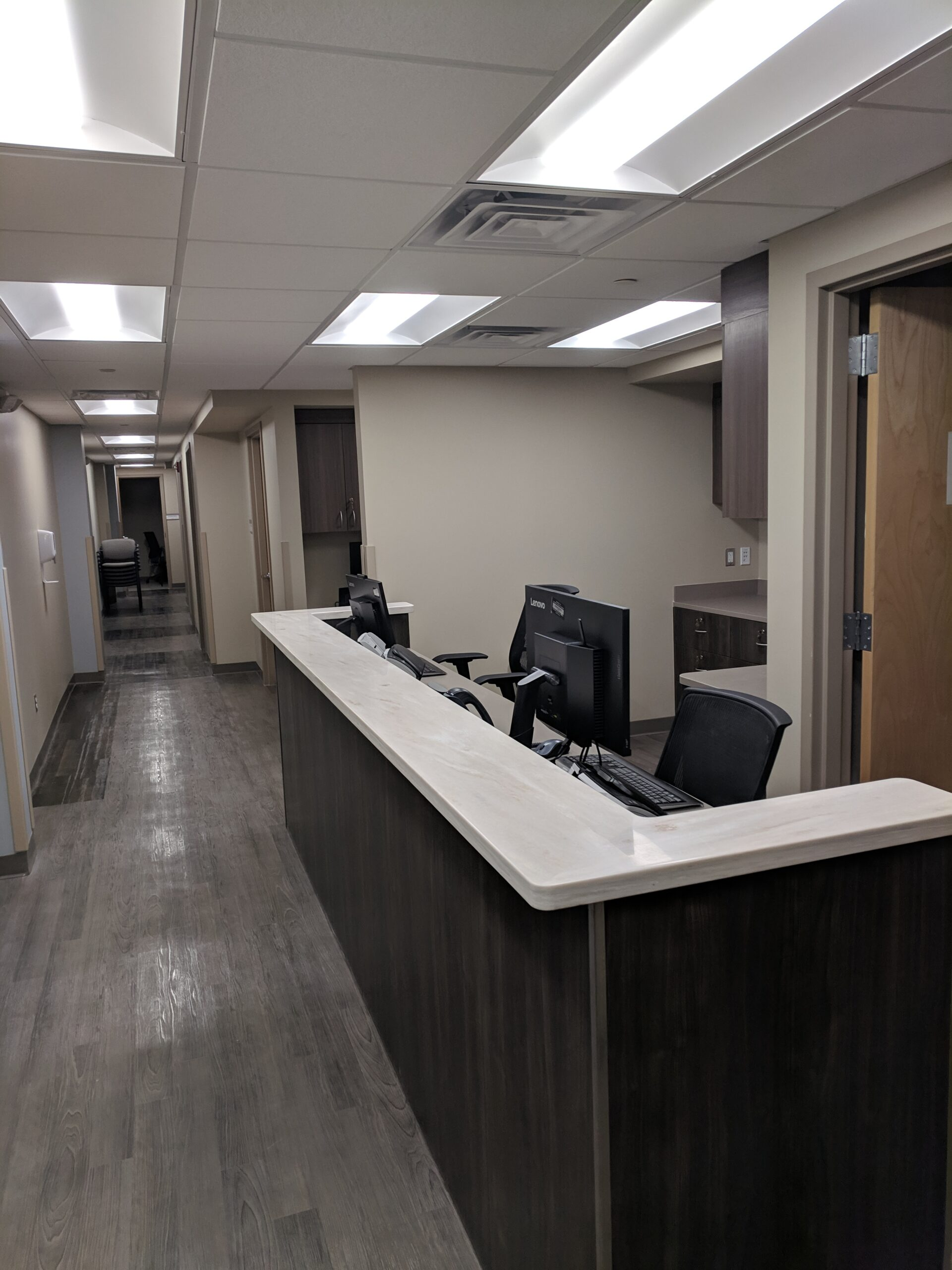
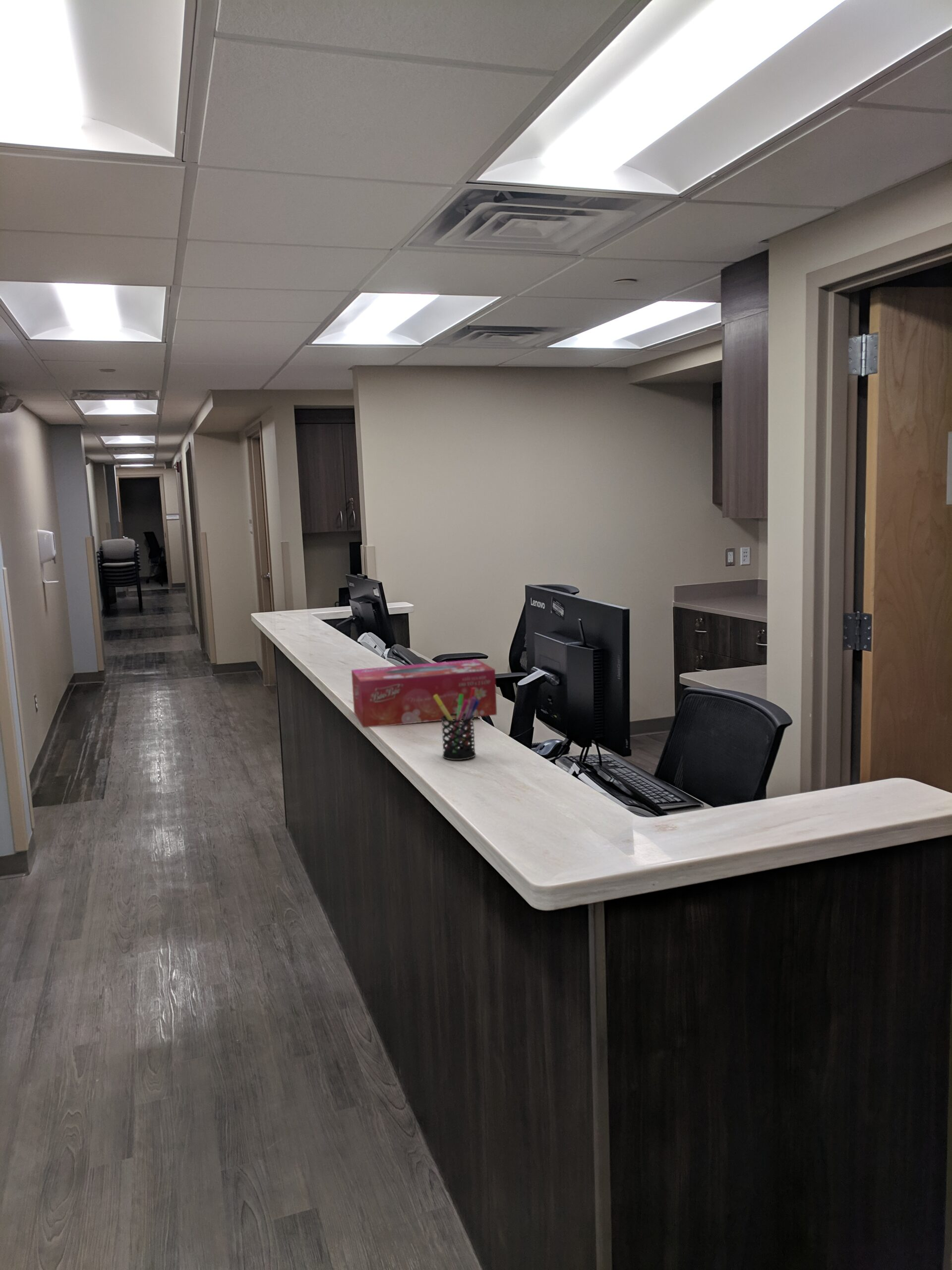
+ pen holder (460, 721)
+ tissue box (423, 692)
